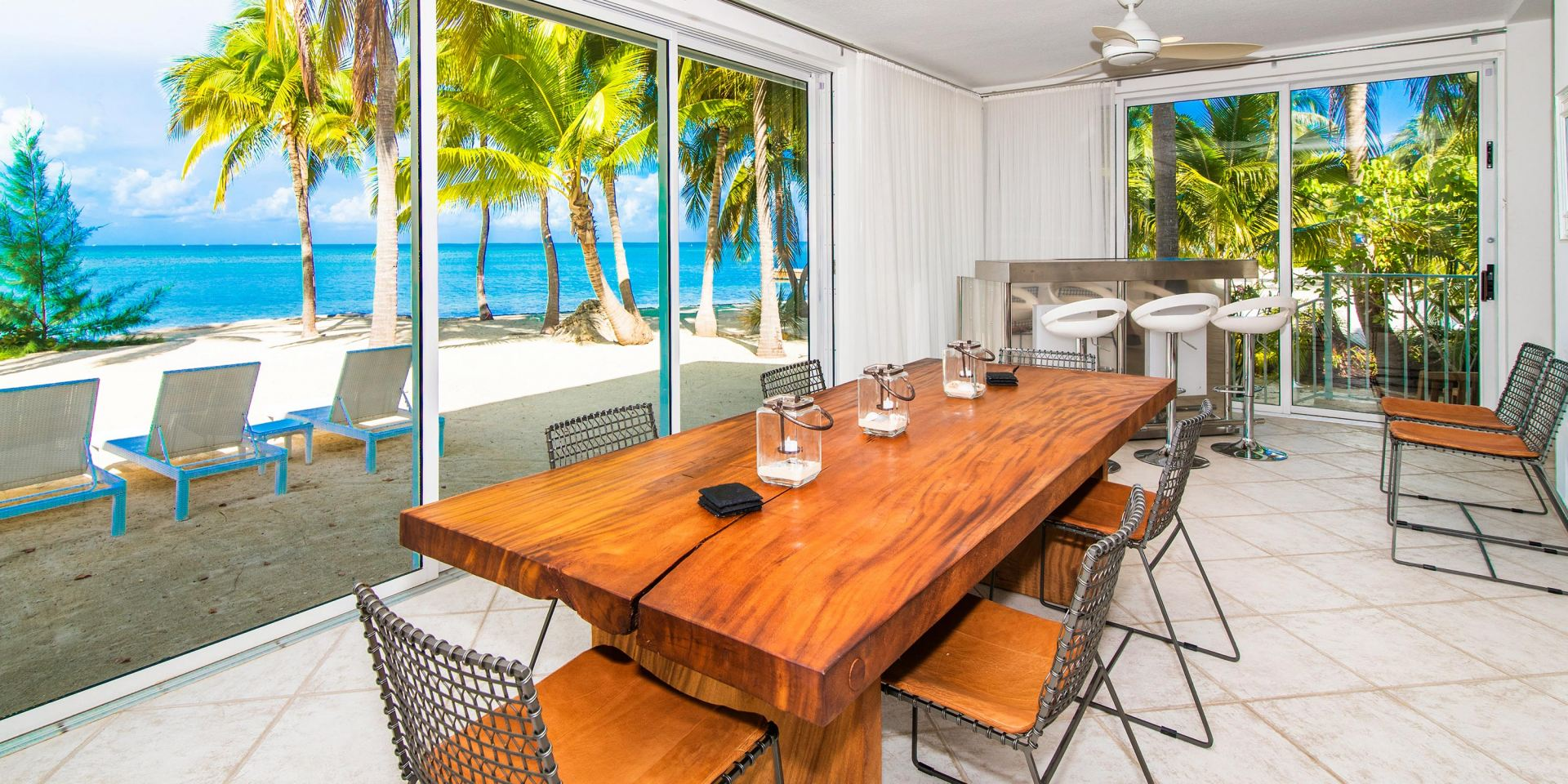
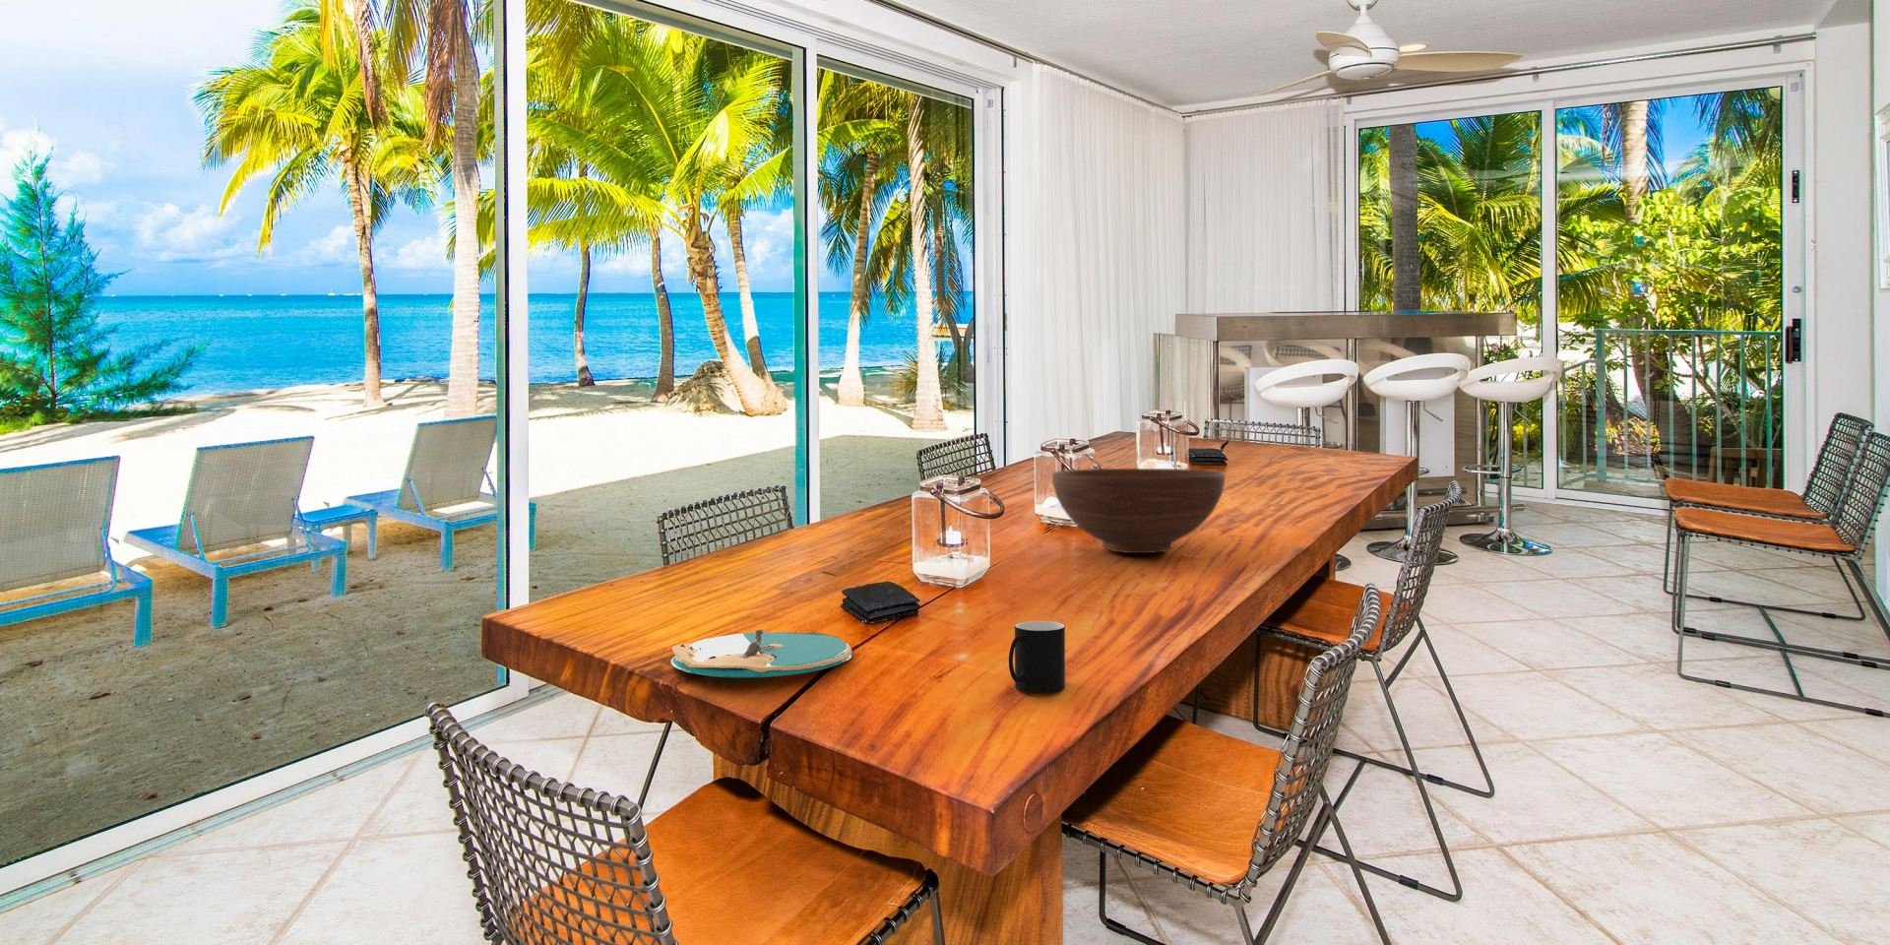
+ plate (763, 640)
+ cup (1032, 658)
+ fruit bowl (1137, 511)
